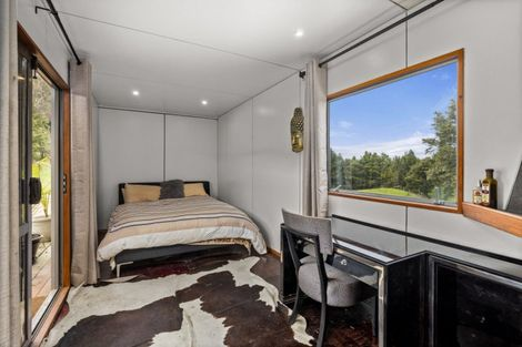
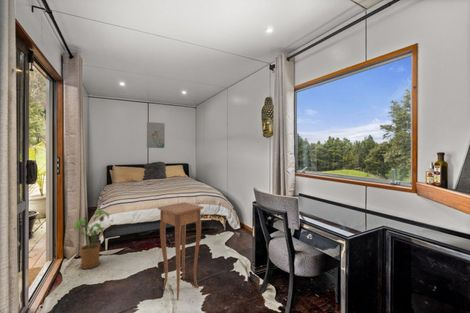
+ side table (179, 247)
+ house plant (93, 238)
+ wall art (155, 135)
